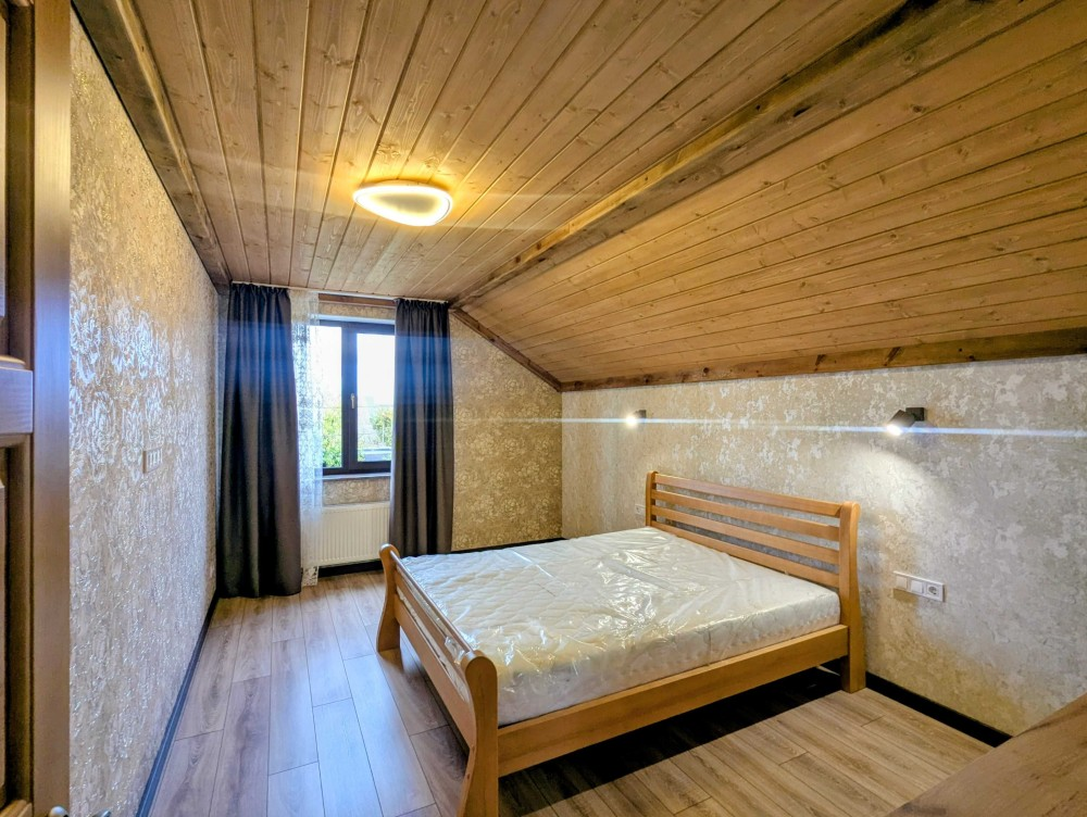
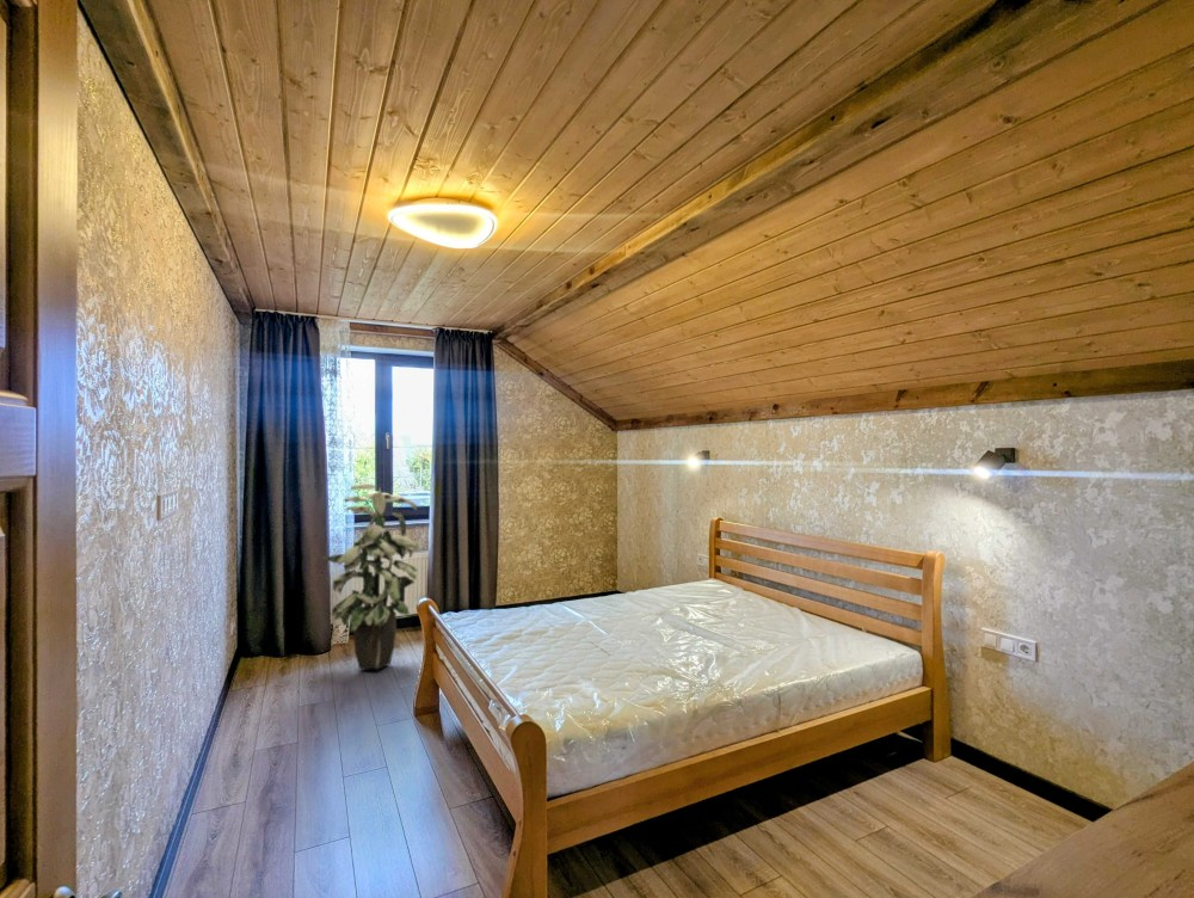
+ indoor plant (371, 573)
